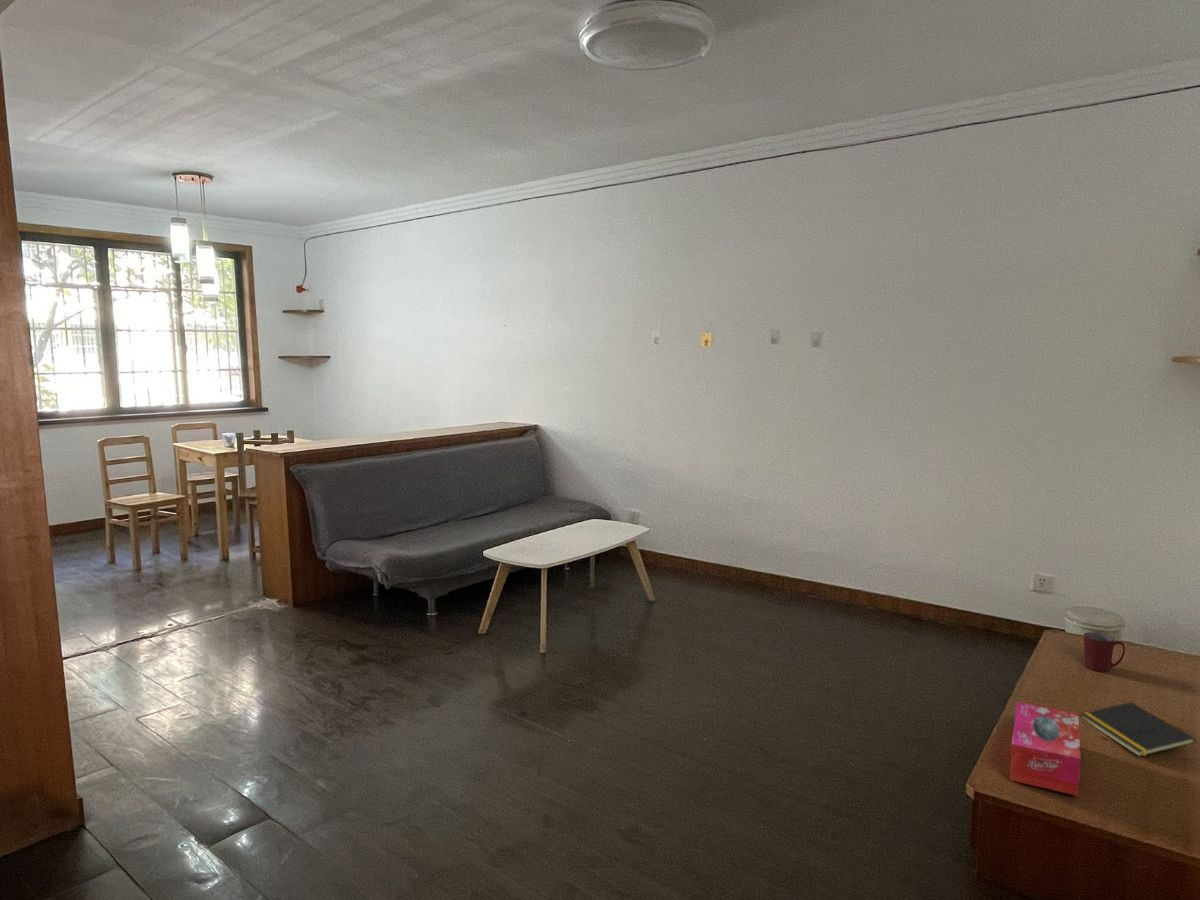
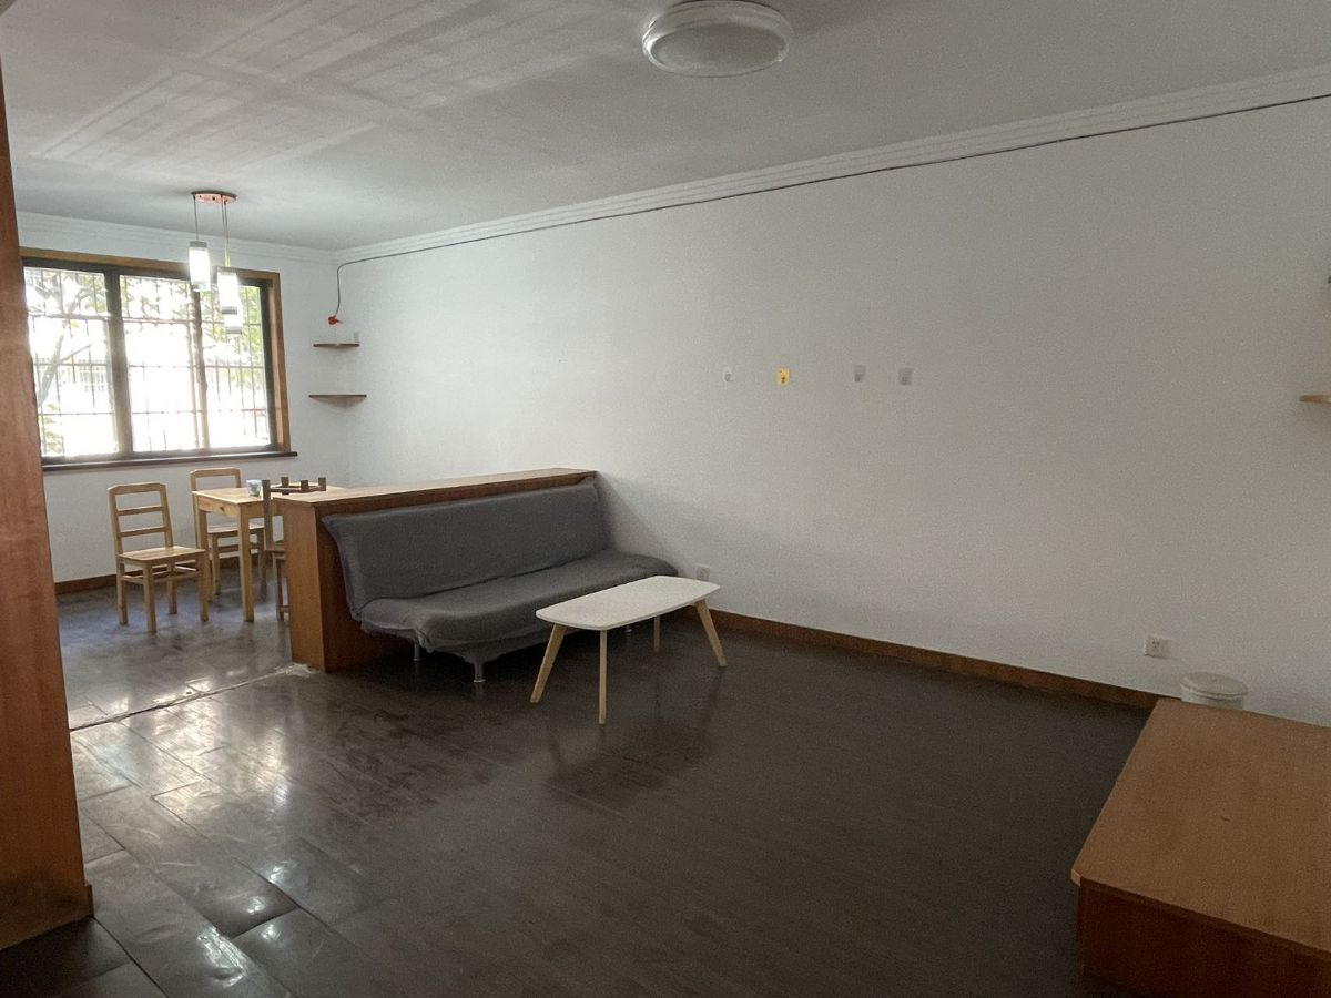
- mug (1103, 653)
- notepad (1135, 727)
- tissue box (1045, 745)
